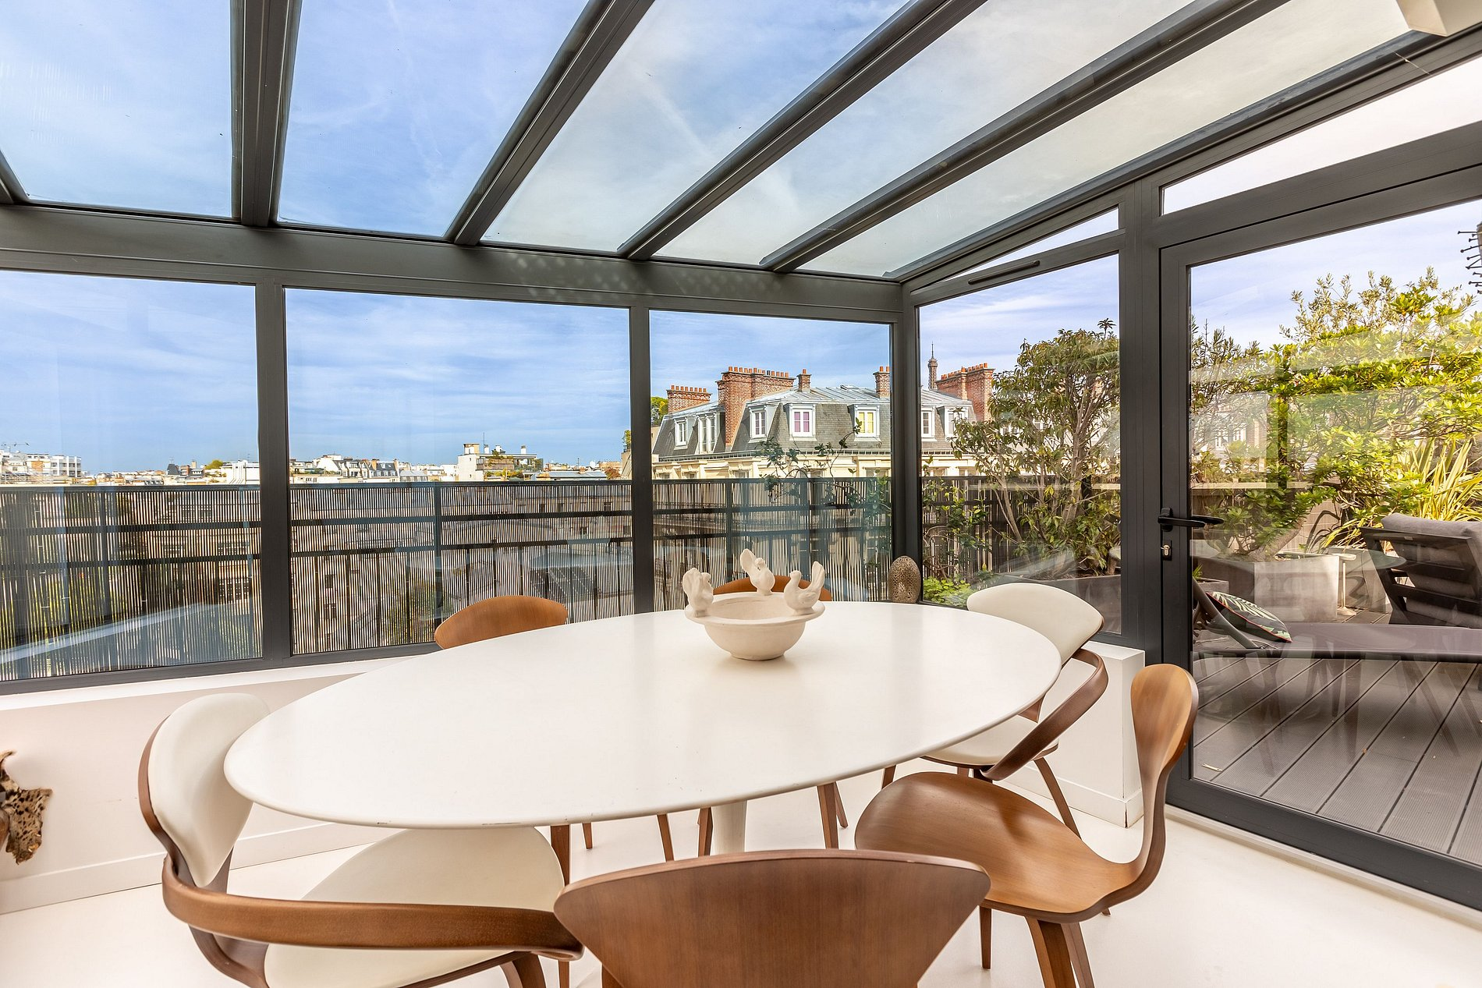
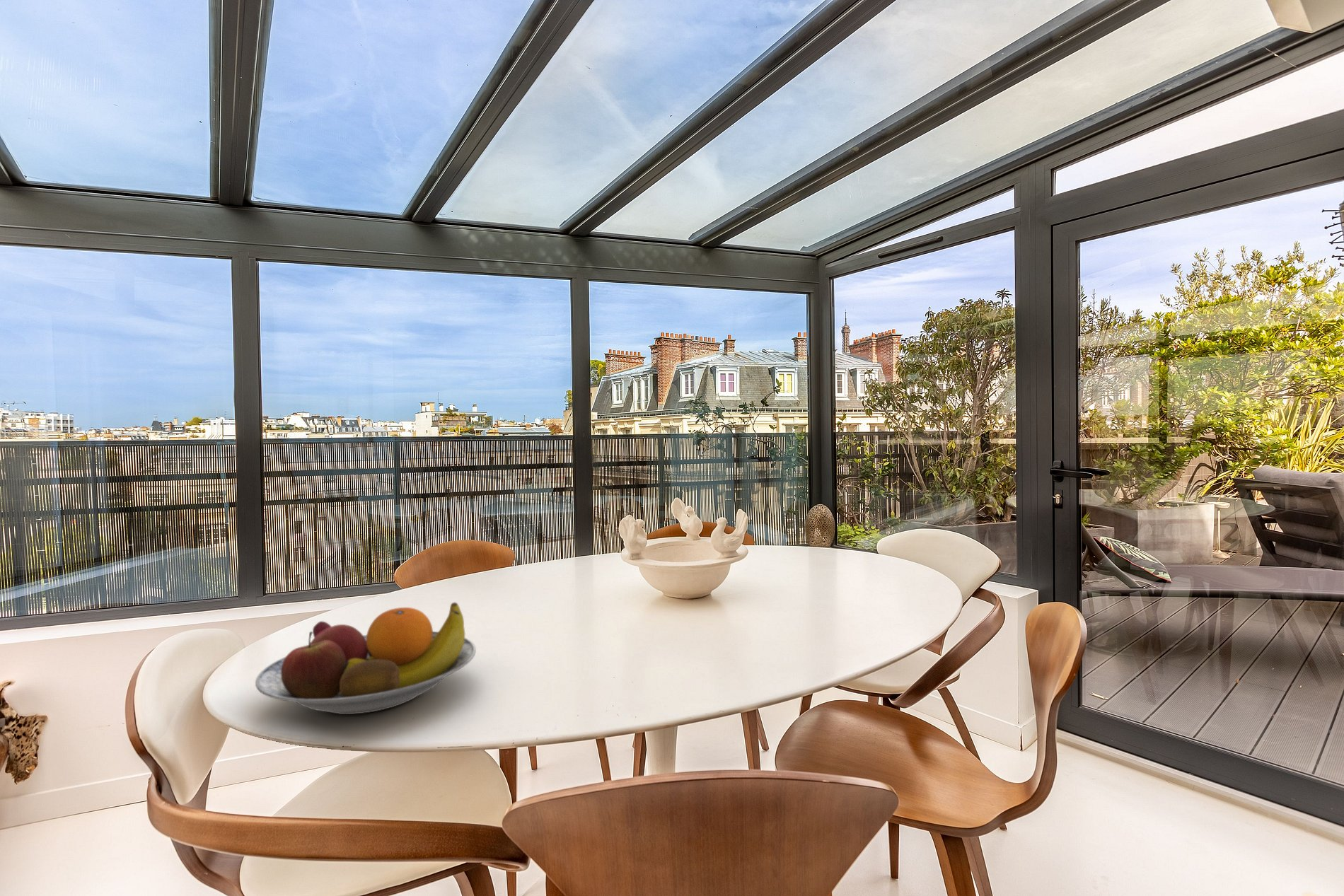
+ fruit bowl (373, 652)
